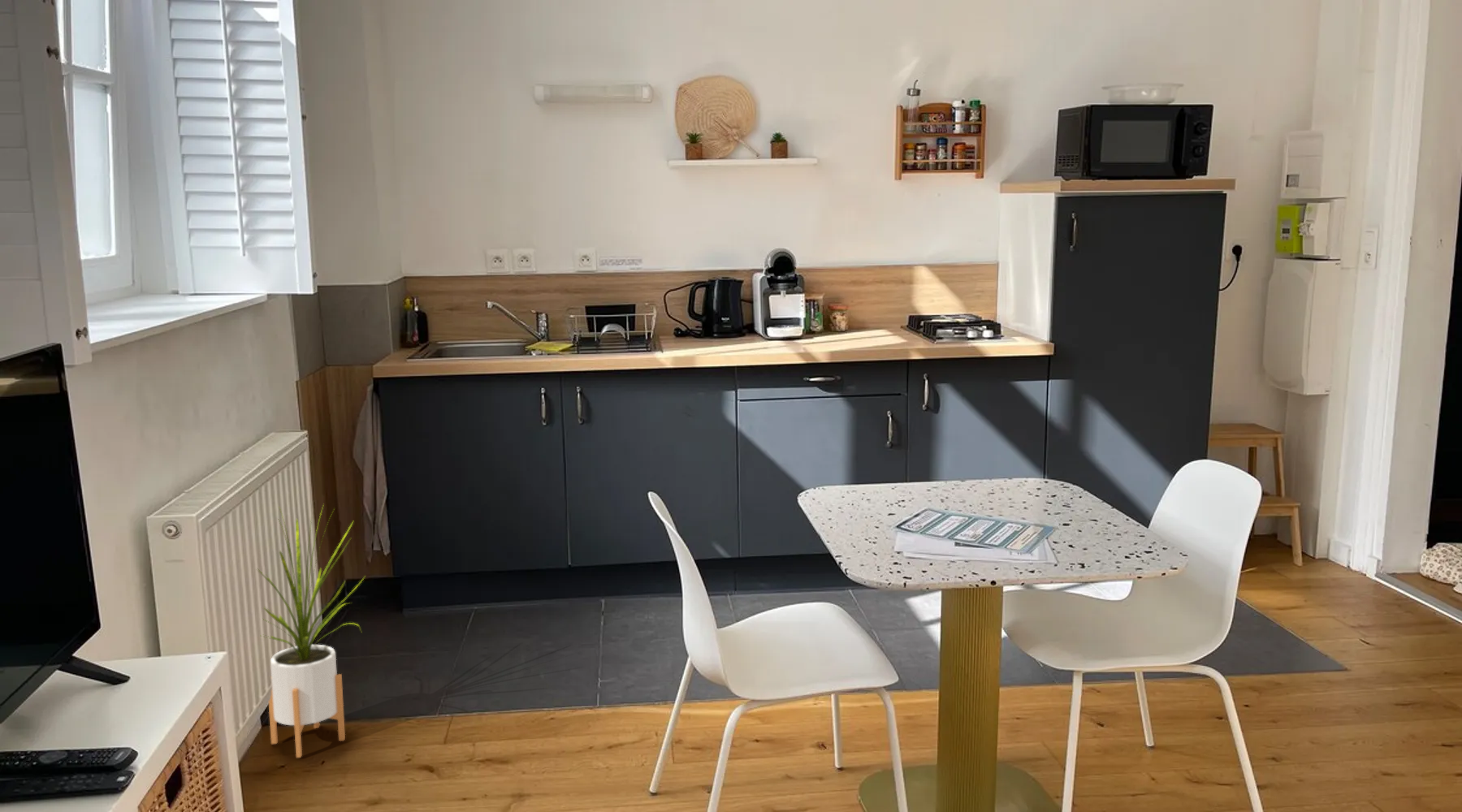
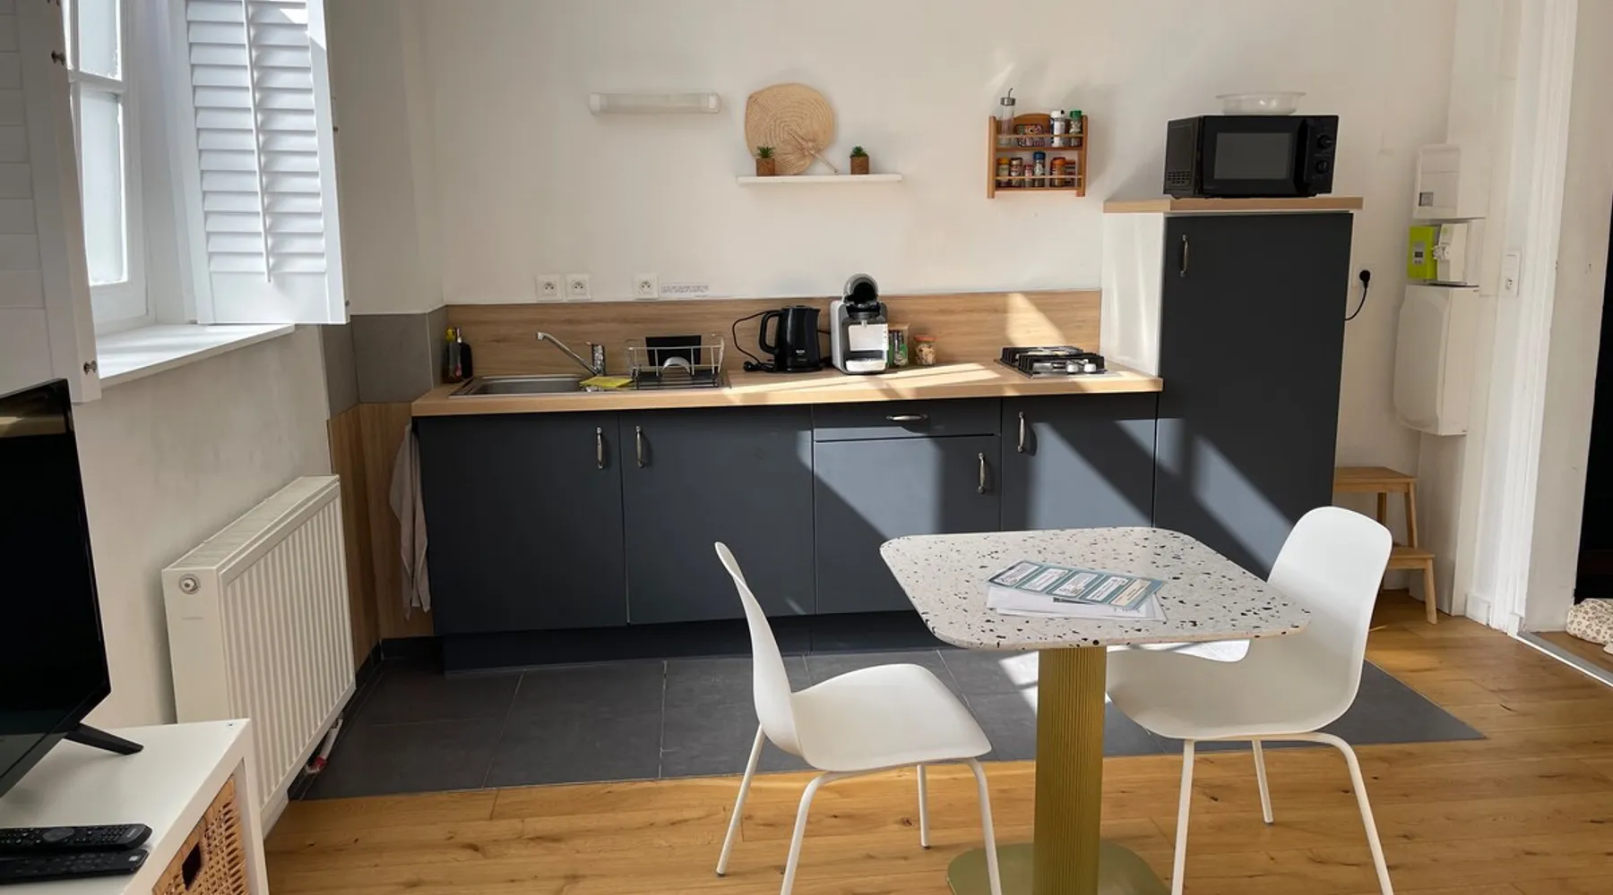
- house plant (299, 627)
